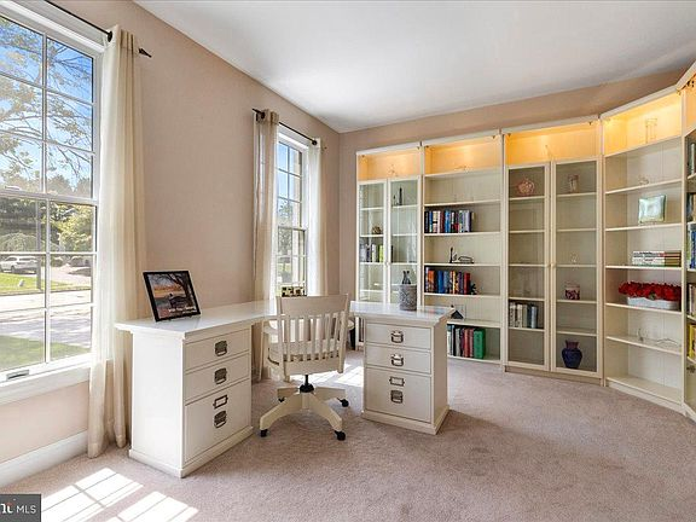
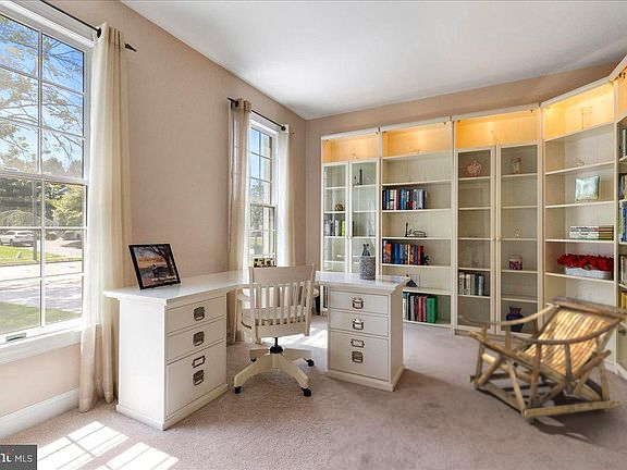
+ lounge chair (541, 351)
